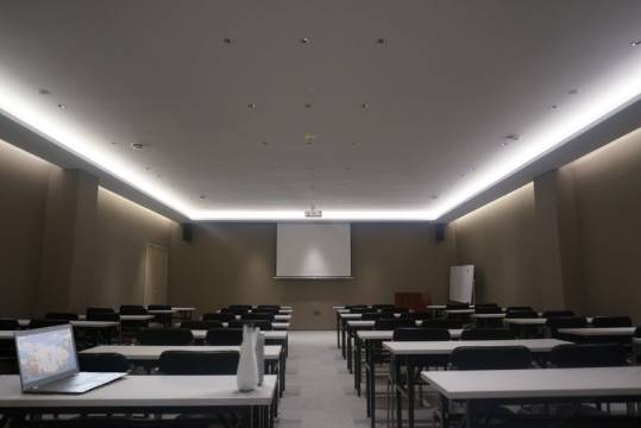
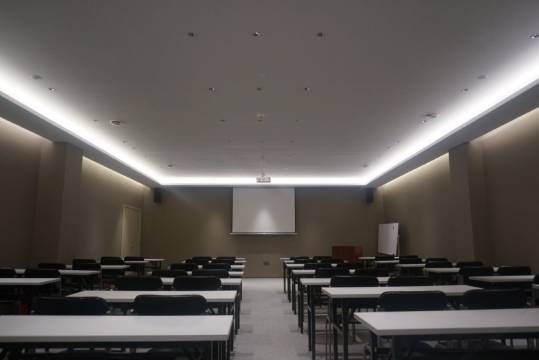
- laptop (75, 355)
- water bottle (251, 354)
